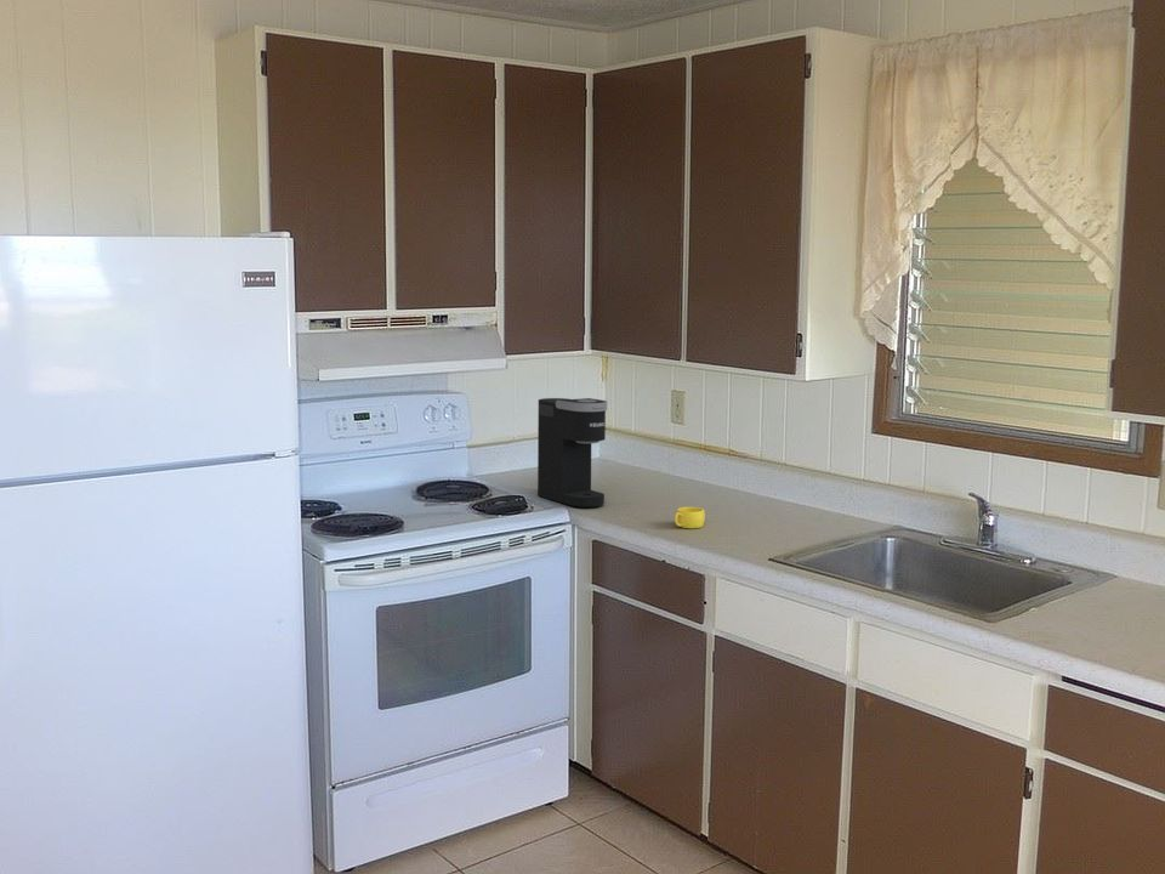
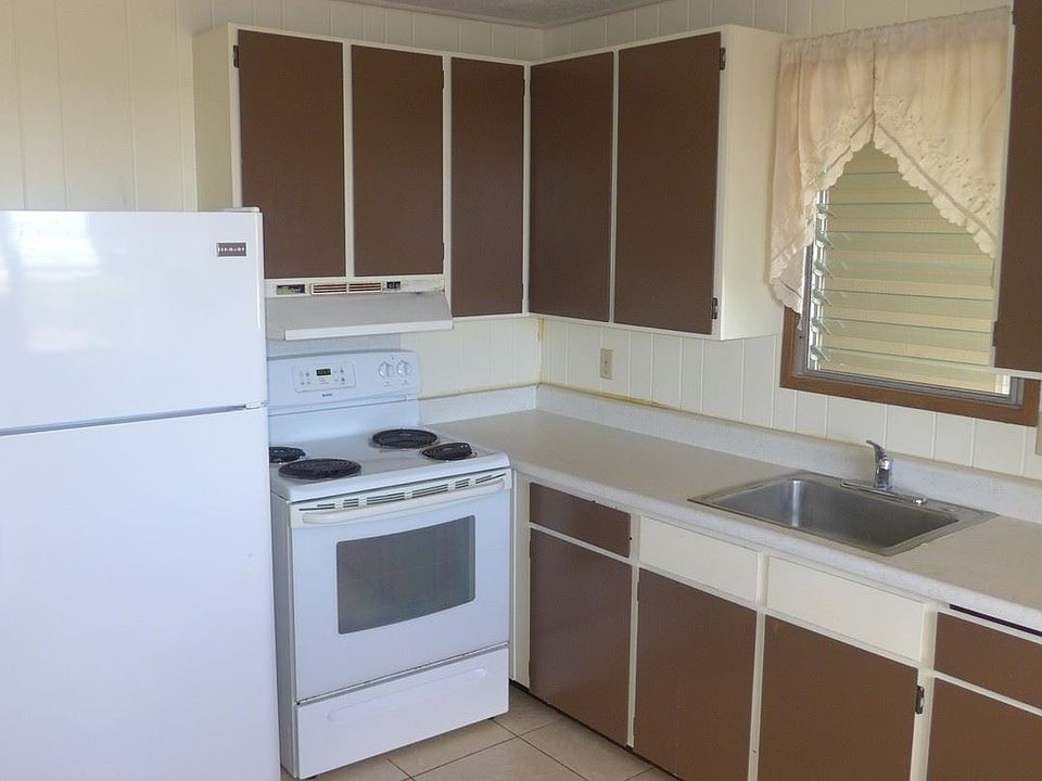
- cup (687, 518)
- coffee maker (570, 449)
